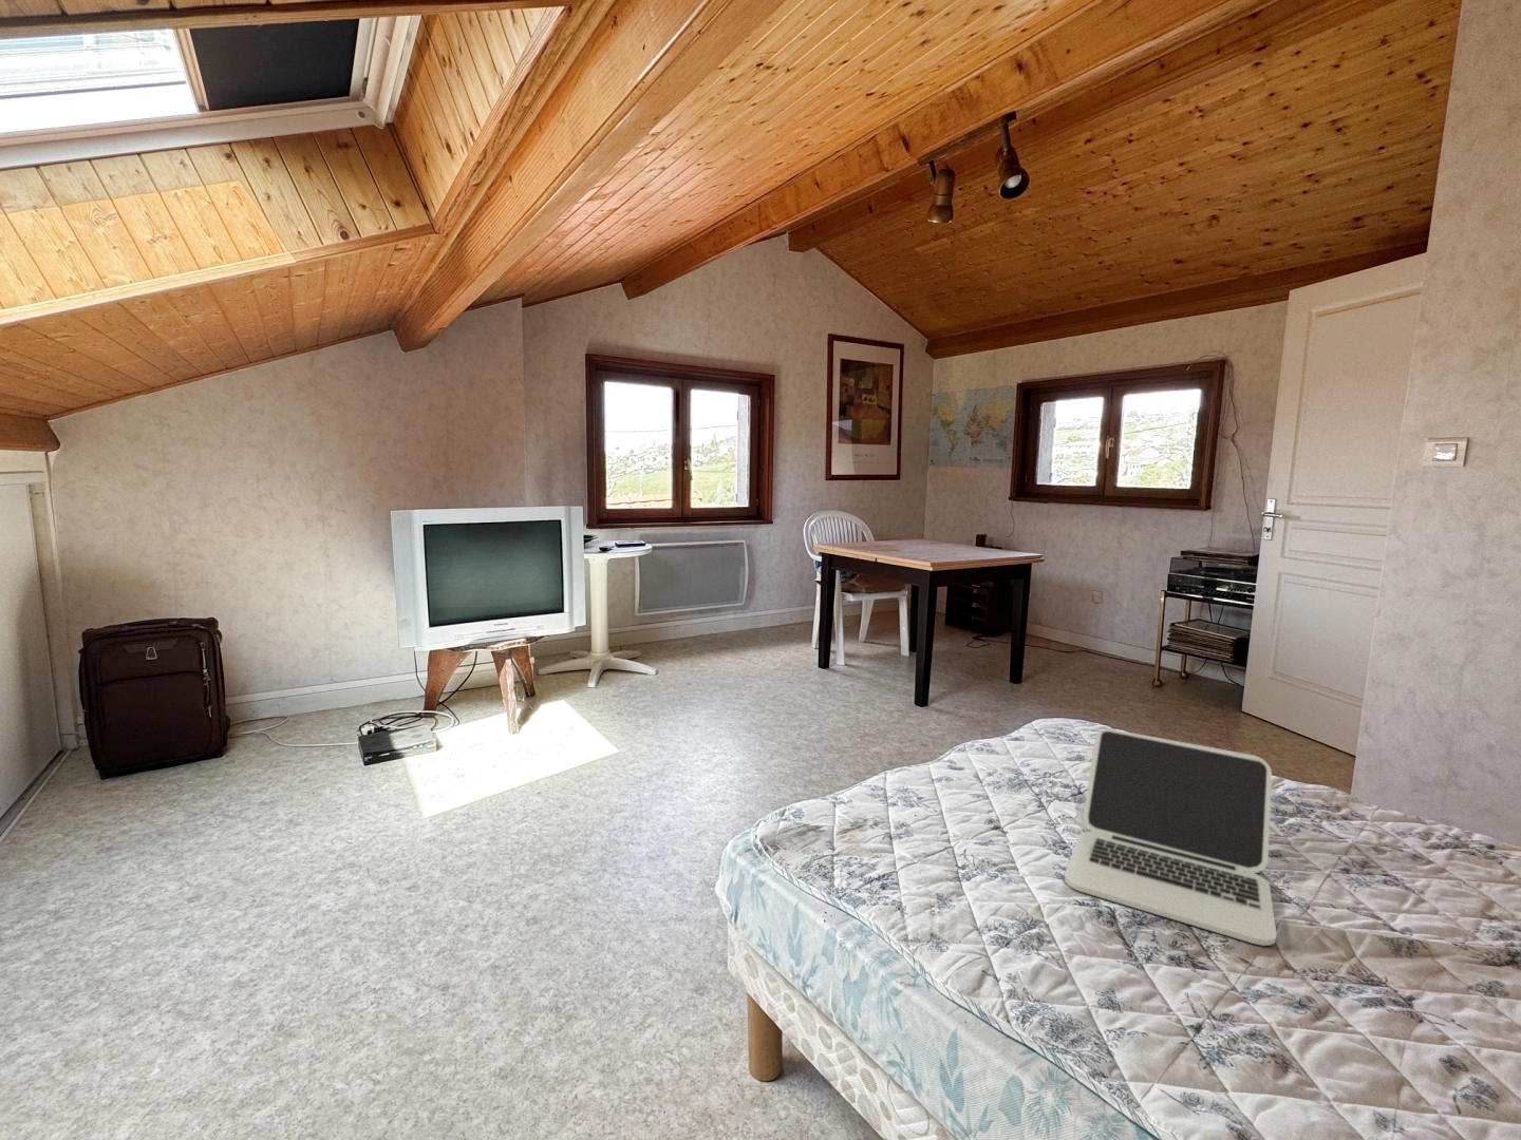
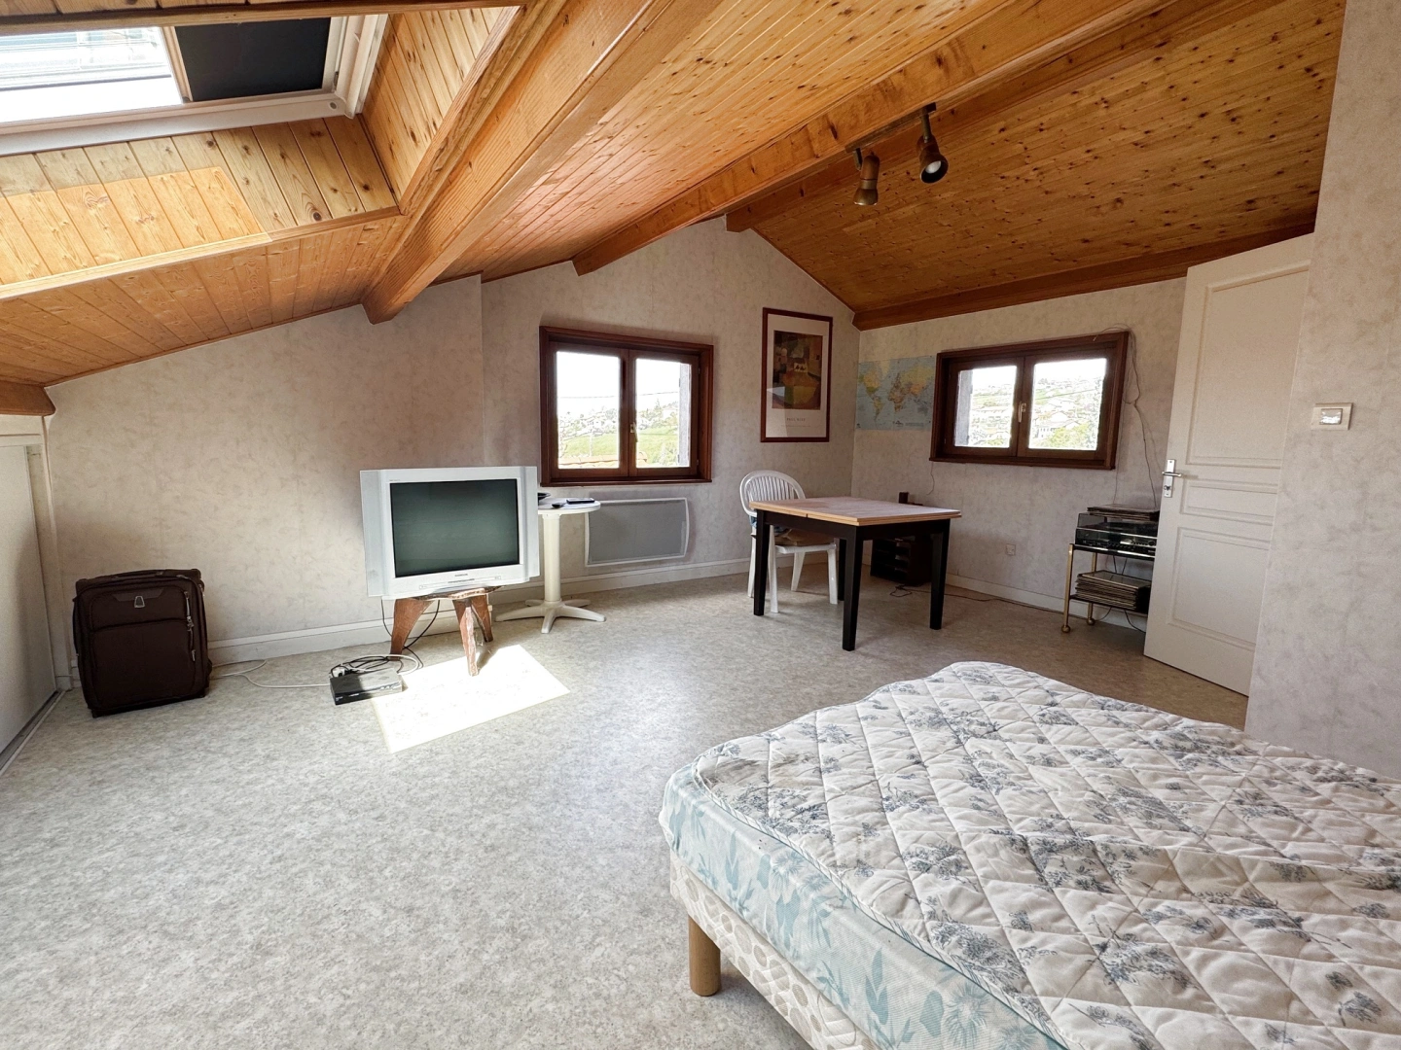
- laptop (1171, 819)
